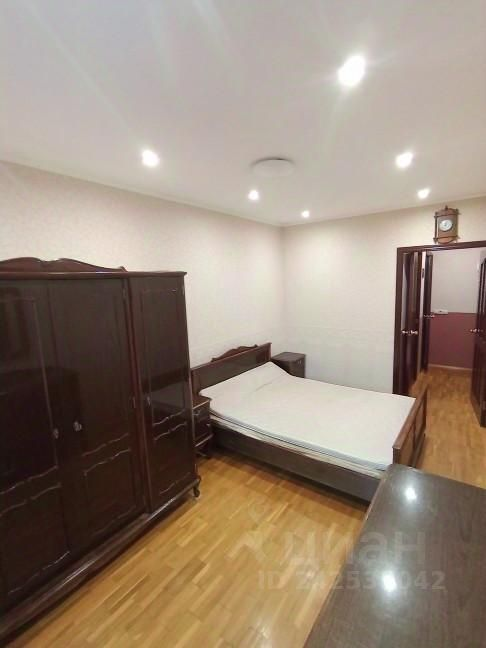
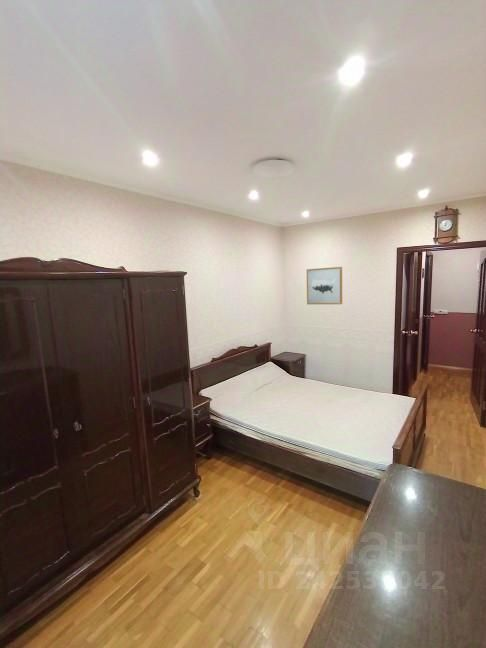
+ wall art (323, 286)
